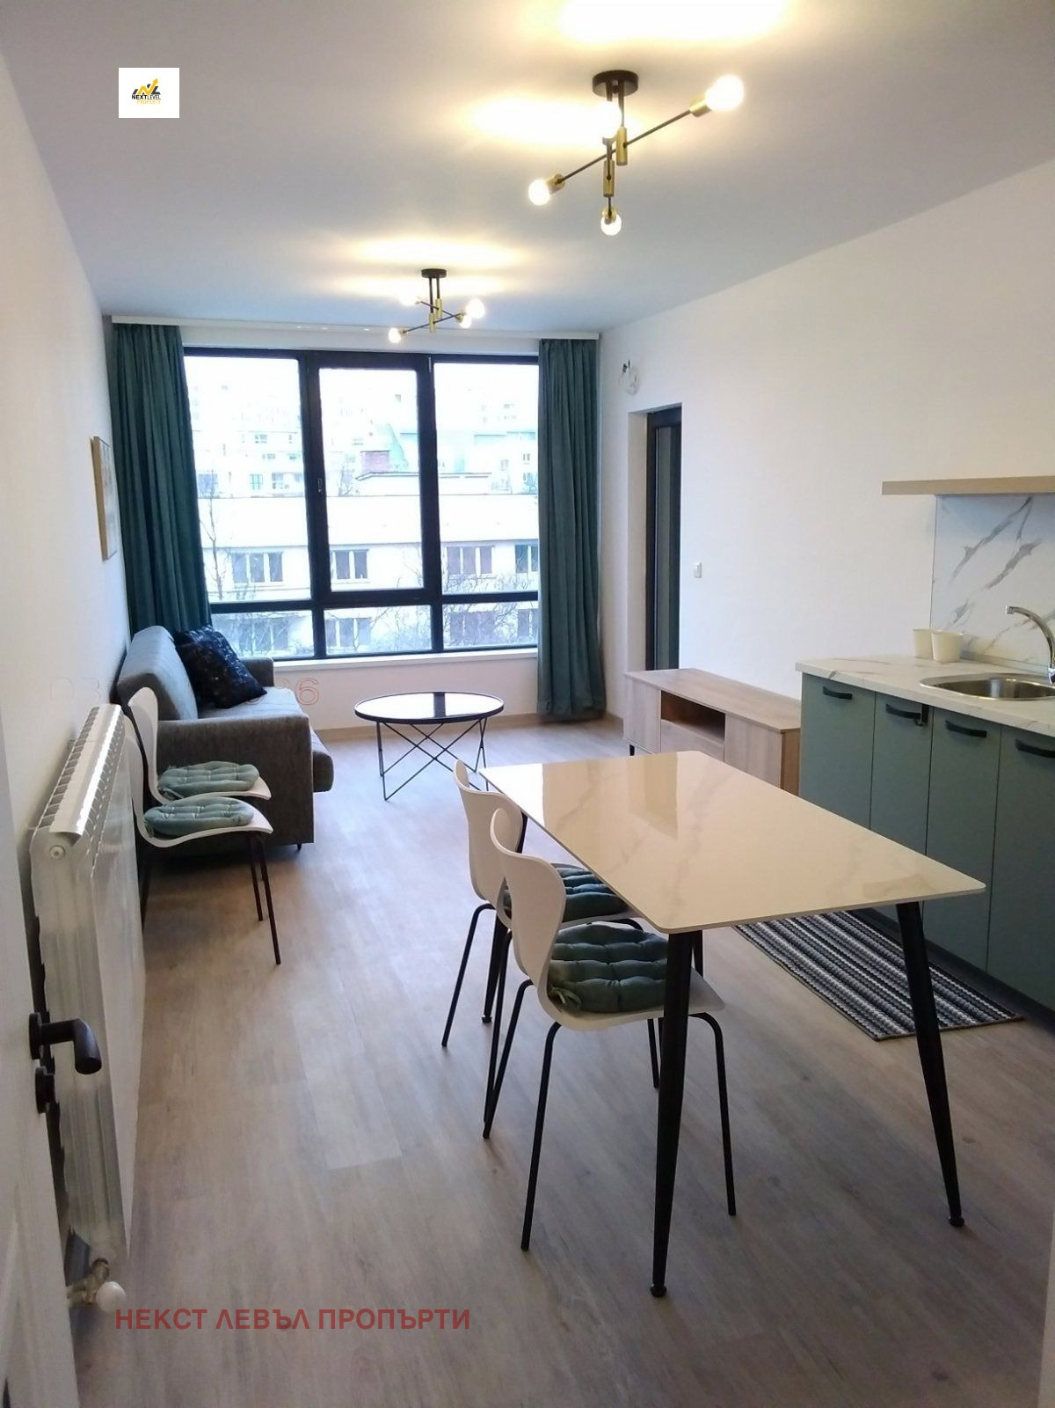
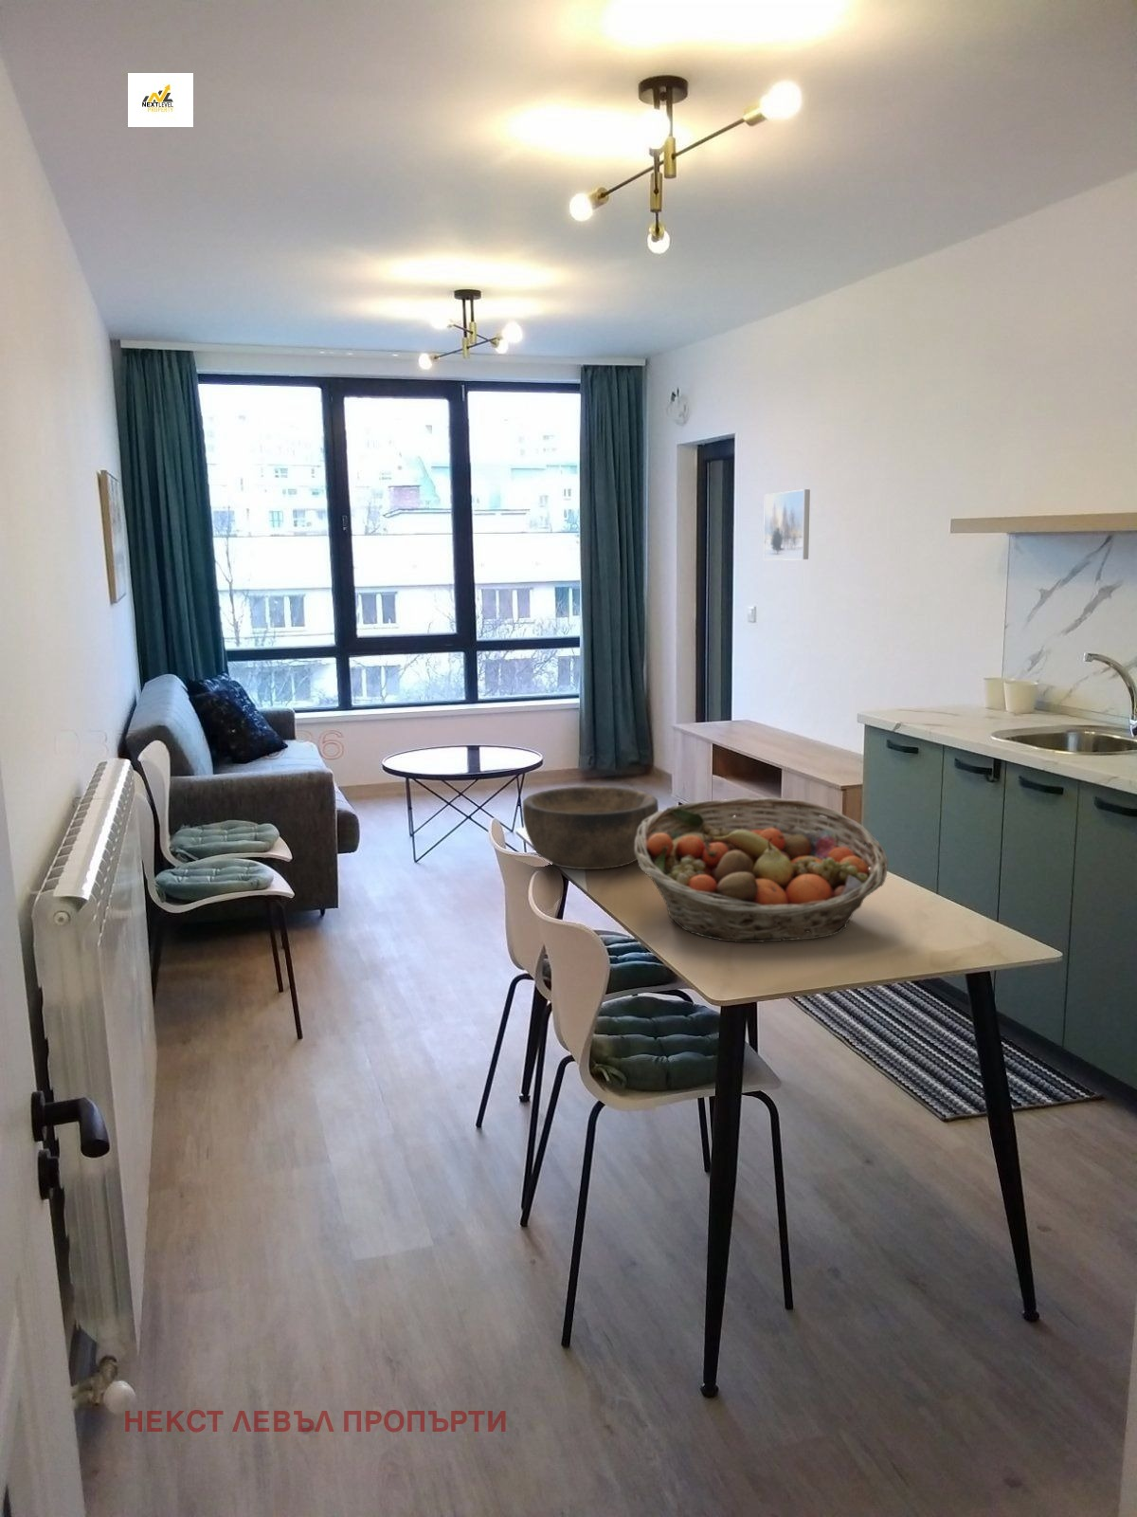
+ fruit basket (758, 866)
+ bowl (590, 828)
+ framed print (786, 527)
